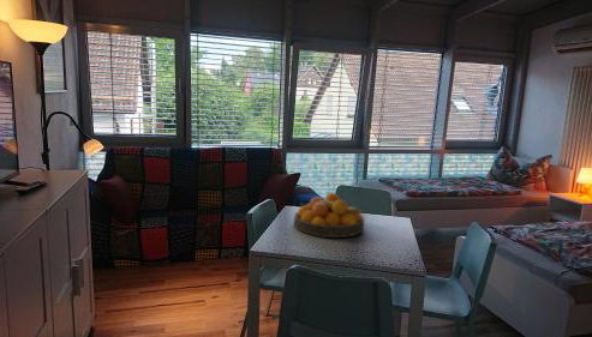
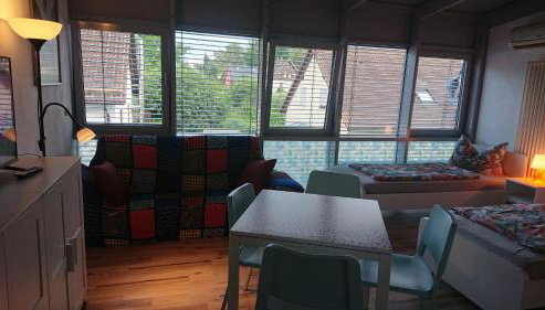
- fruit bowl (329, 211)
